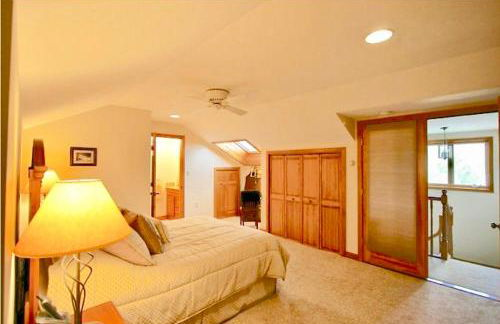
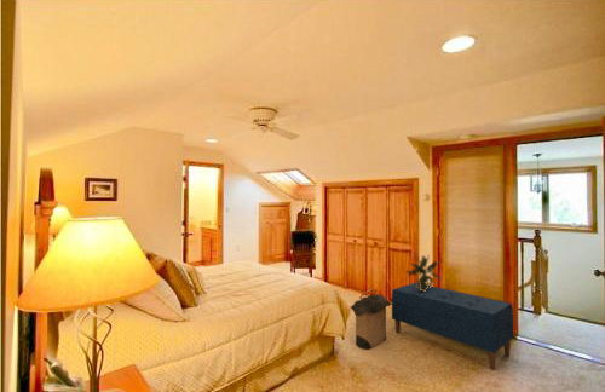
+ laundry hamper (370, 313)
+ potted plant (422, 270)
+ bench (448, 318)
